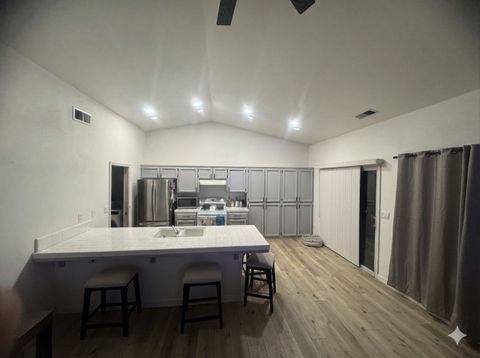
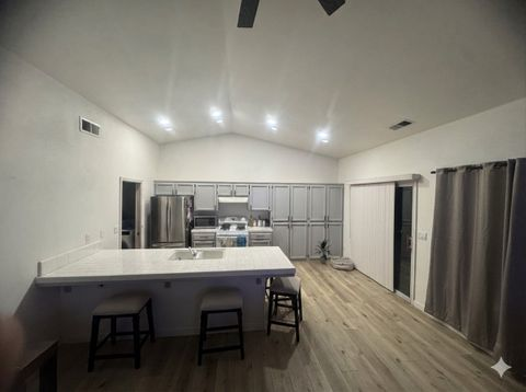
+ indoor plant (323, 251)
